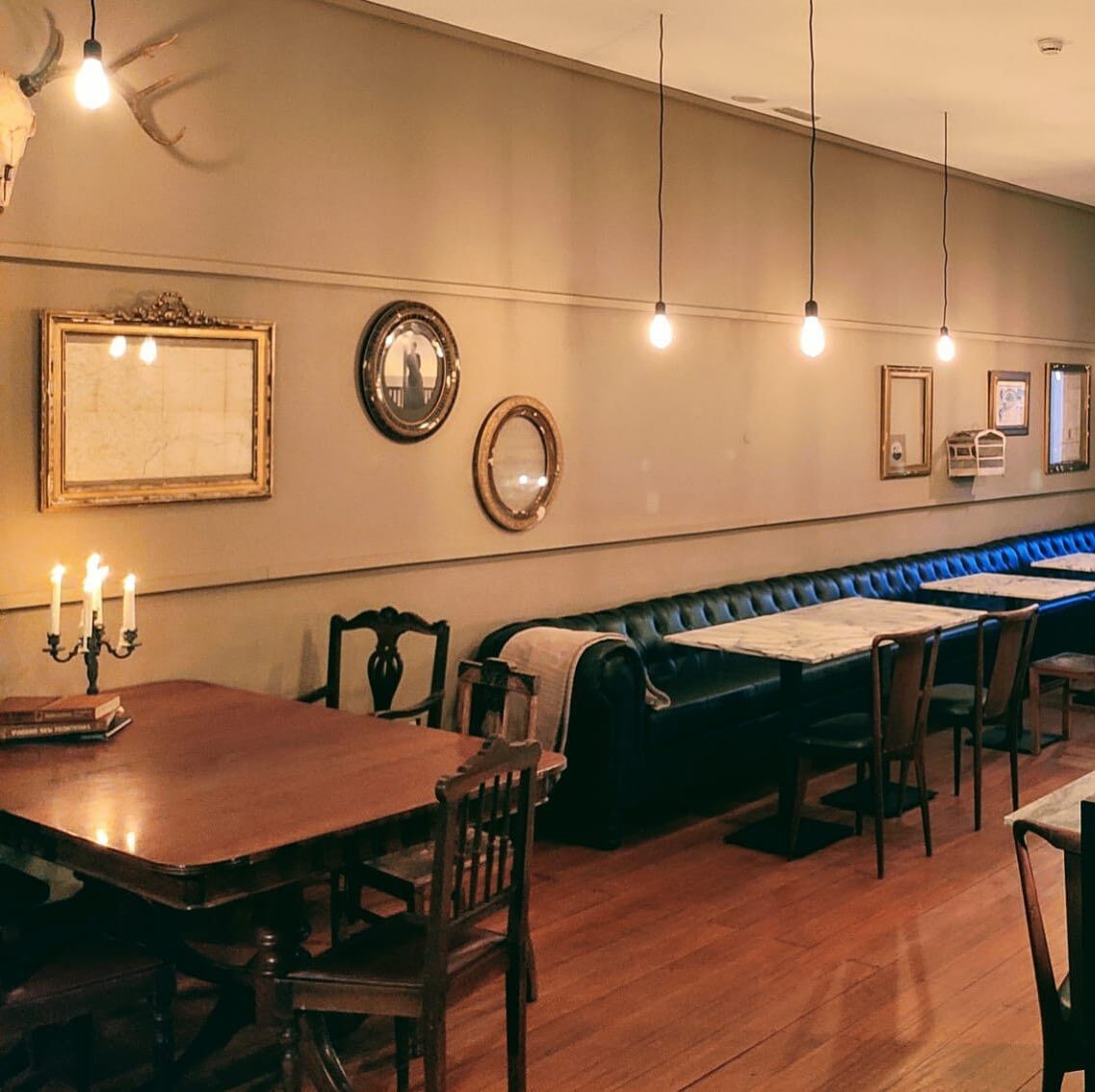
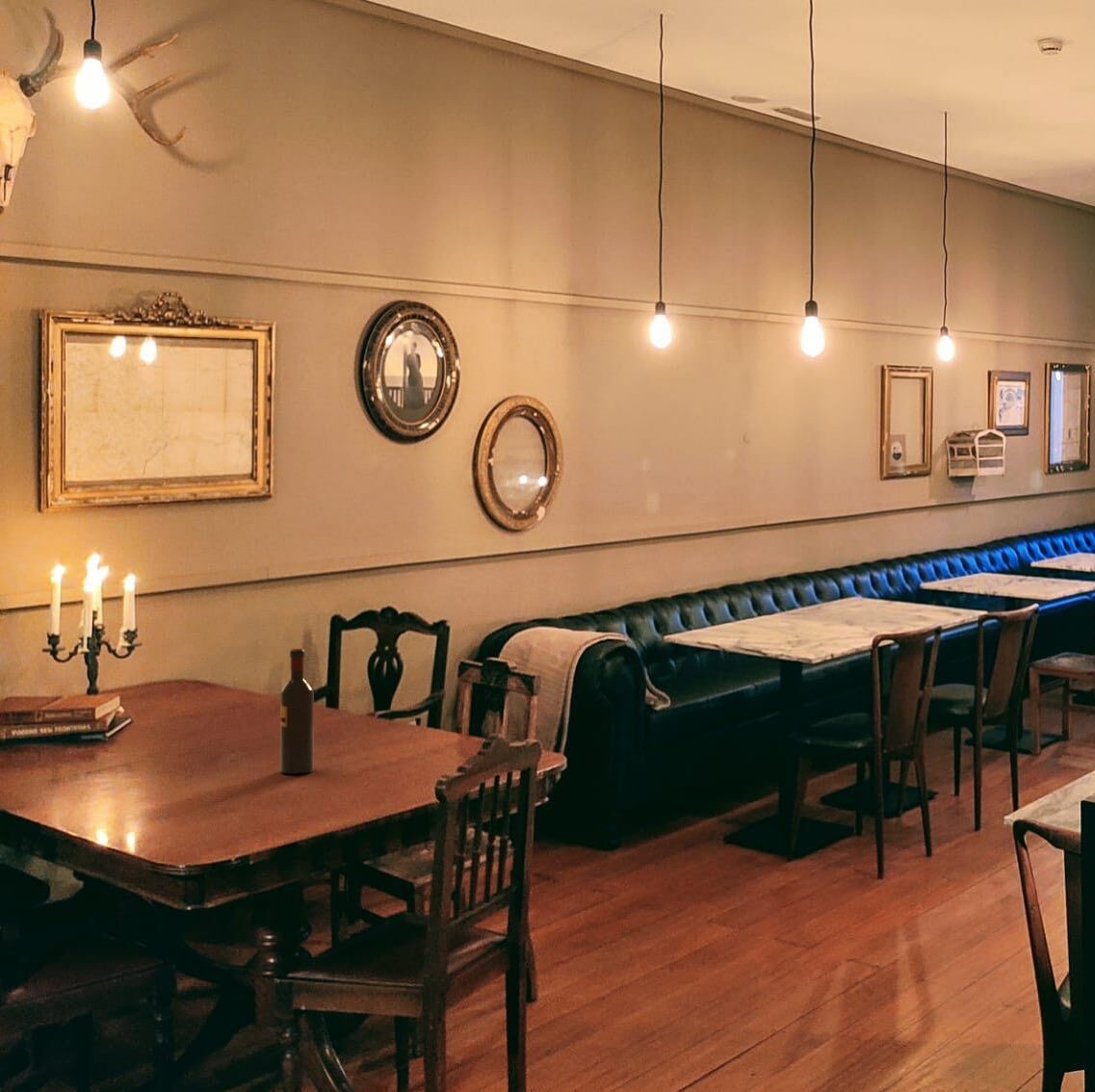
+ wine bottle (297, 710)
